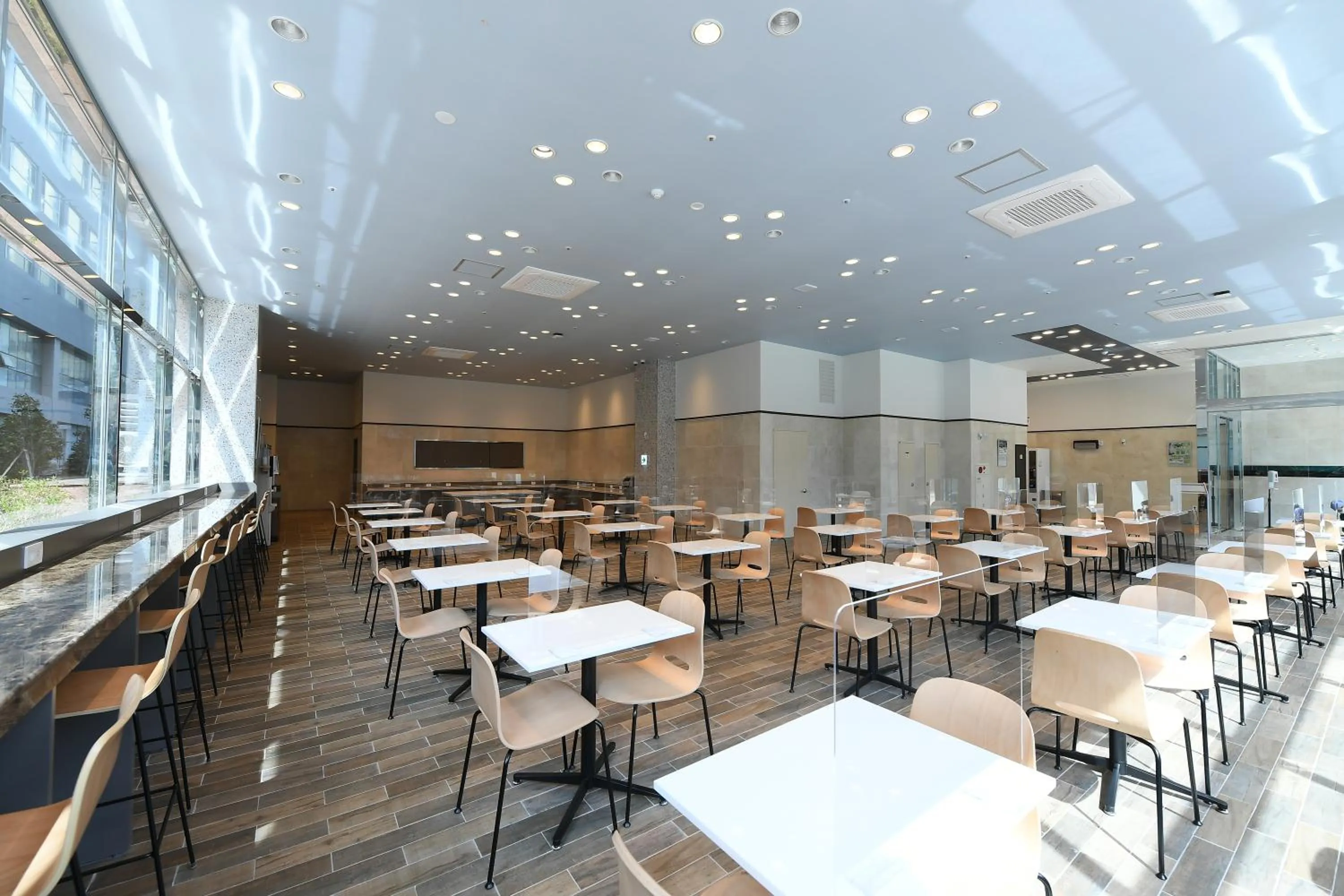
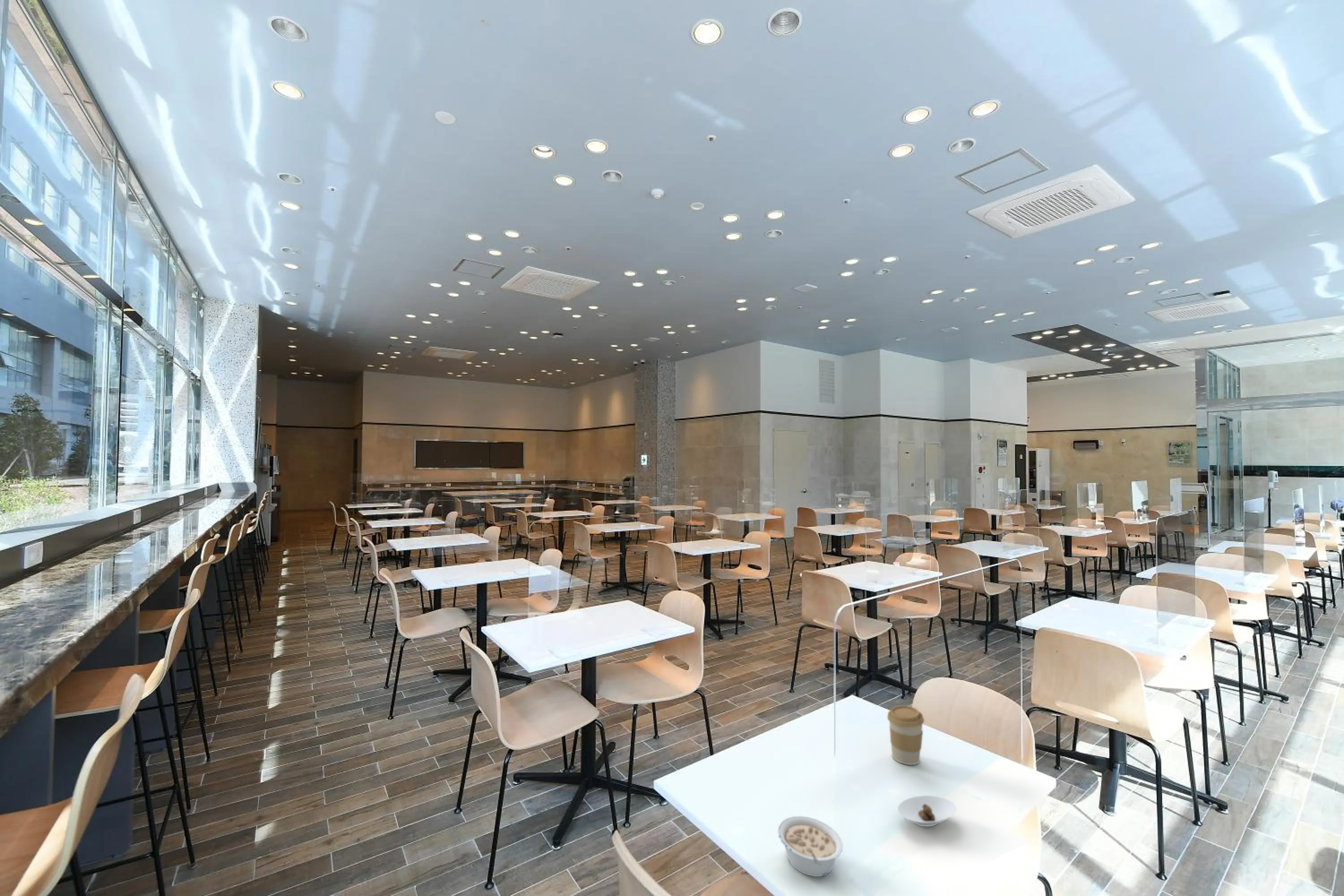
+ legume (811, 848)
+ coffee cup (905, 734)
+ saucer (926, 813)
